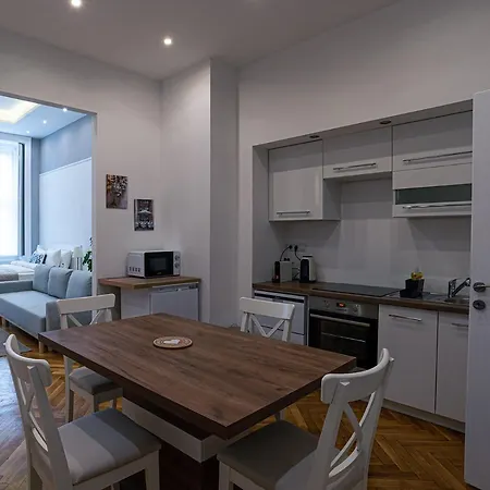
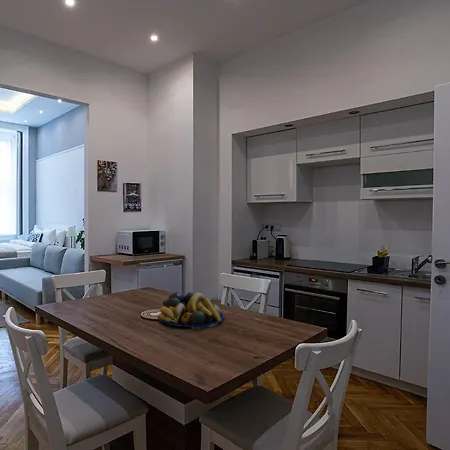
+ fruit bowl (191, 305)
